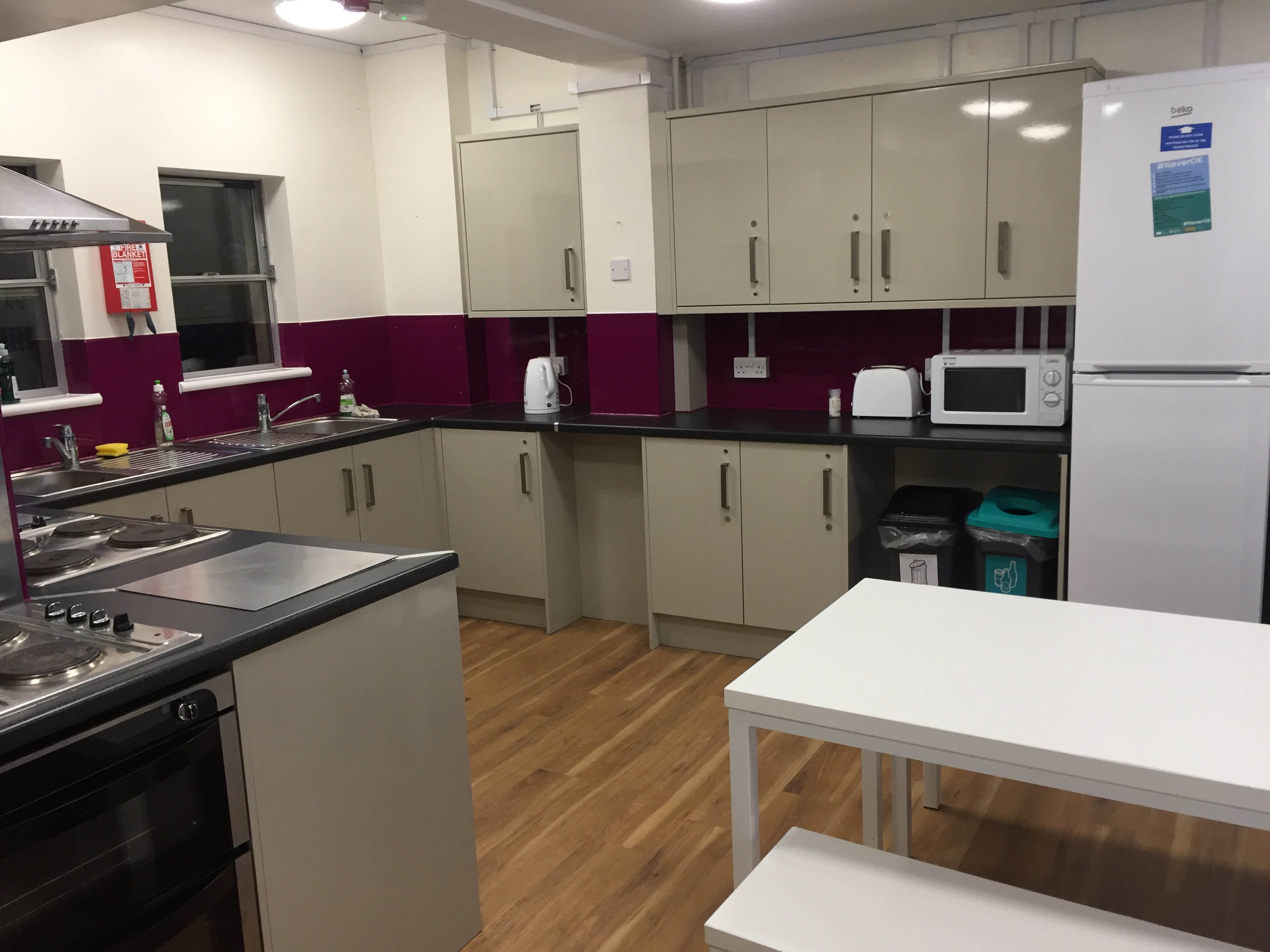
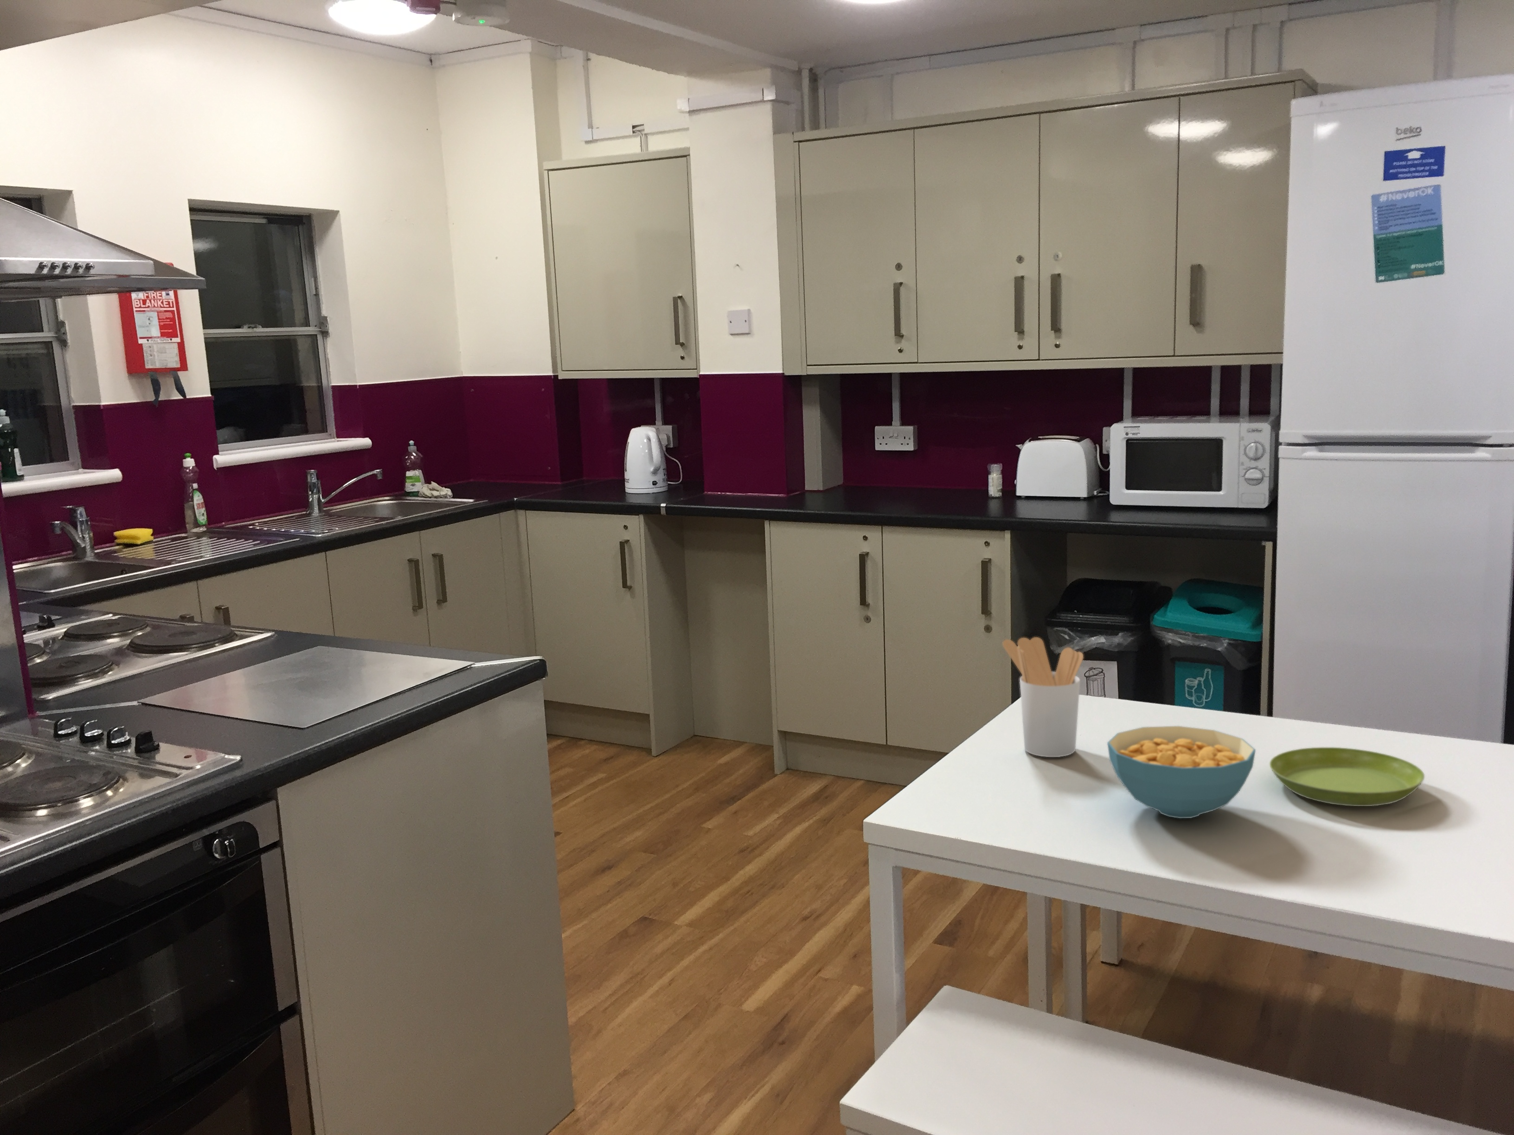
+ cereal bowl (1179, 779)
+ utensil holder (1041, 693)
+ saucer (1345, 779)
